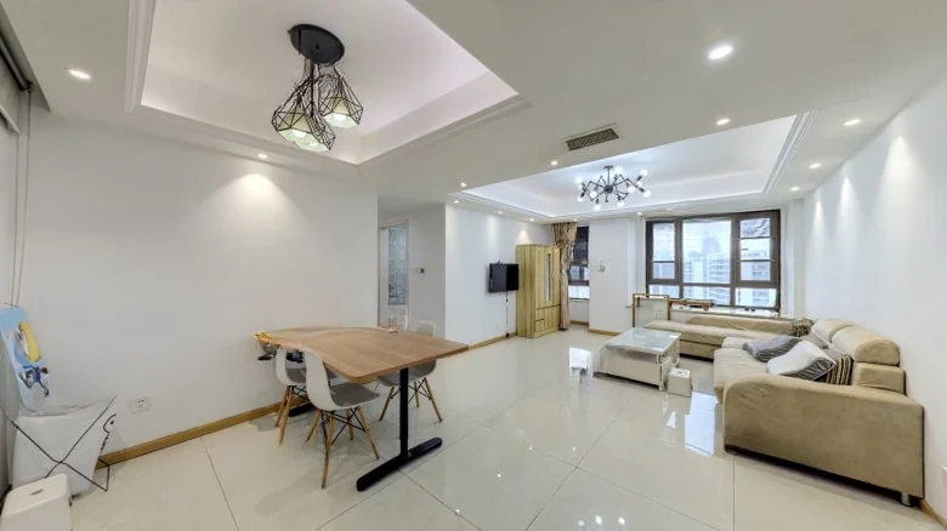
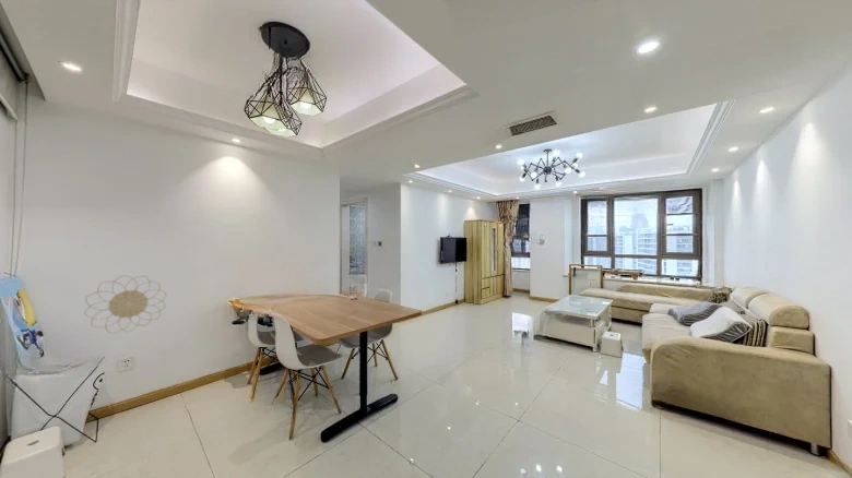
+ decorative wall piece (128, 302)
